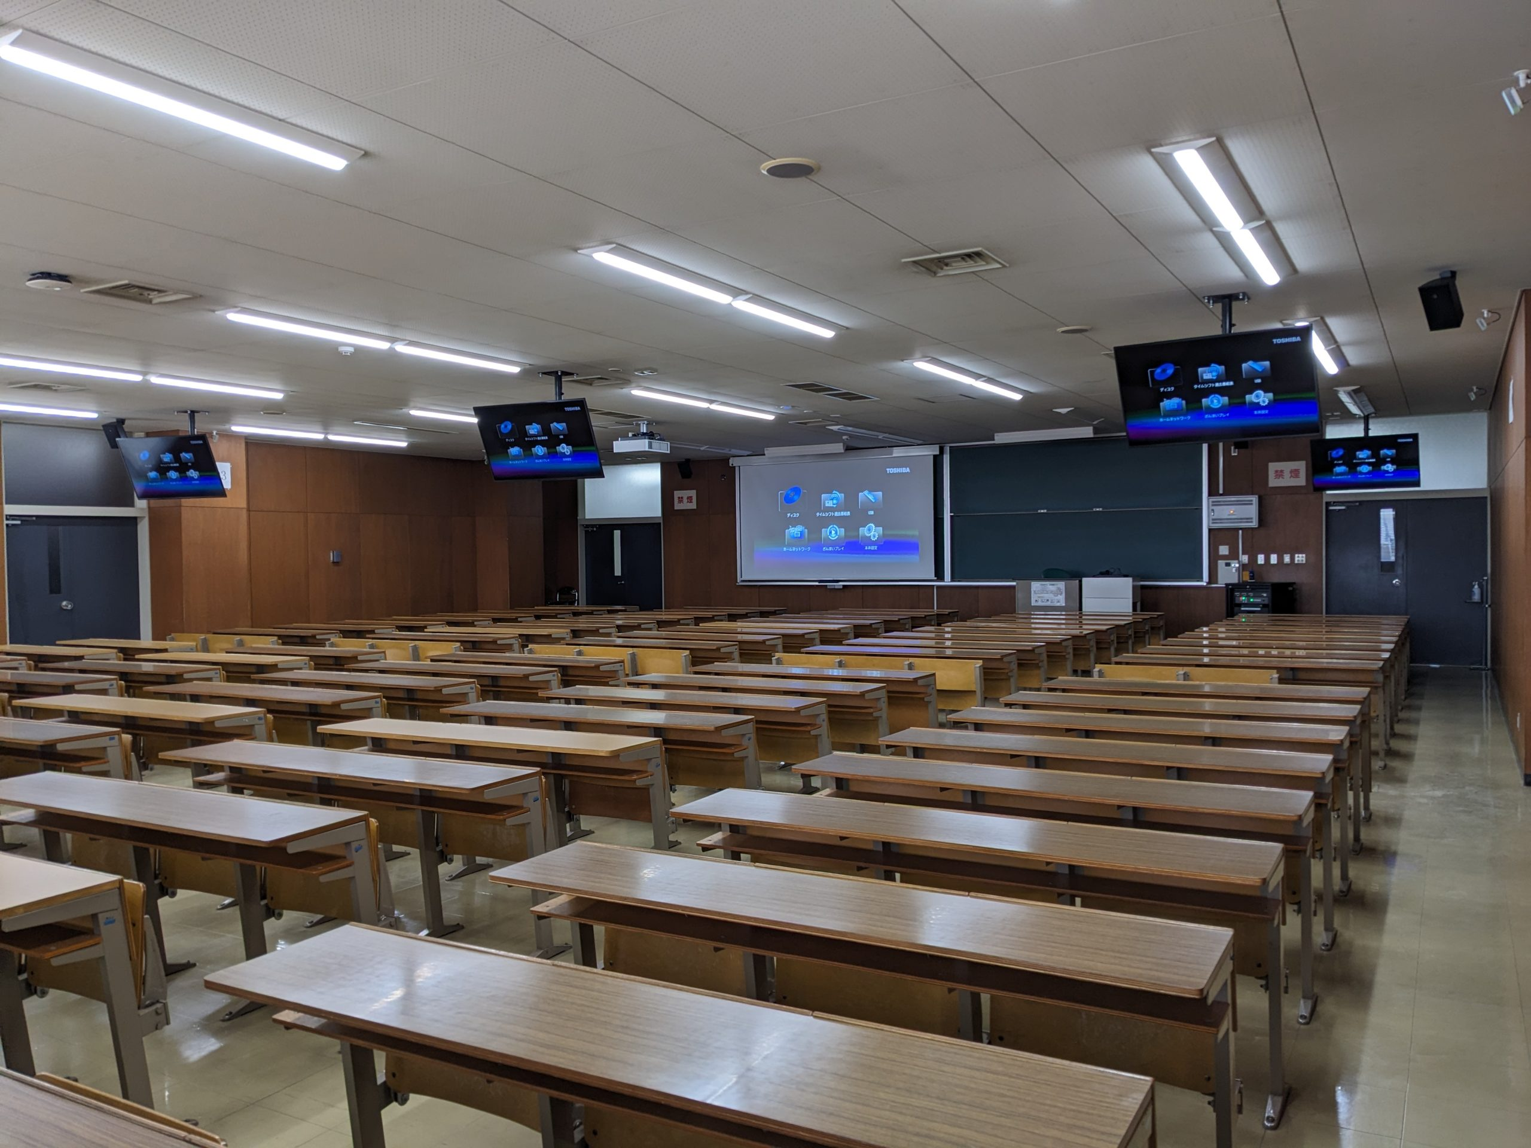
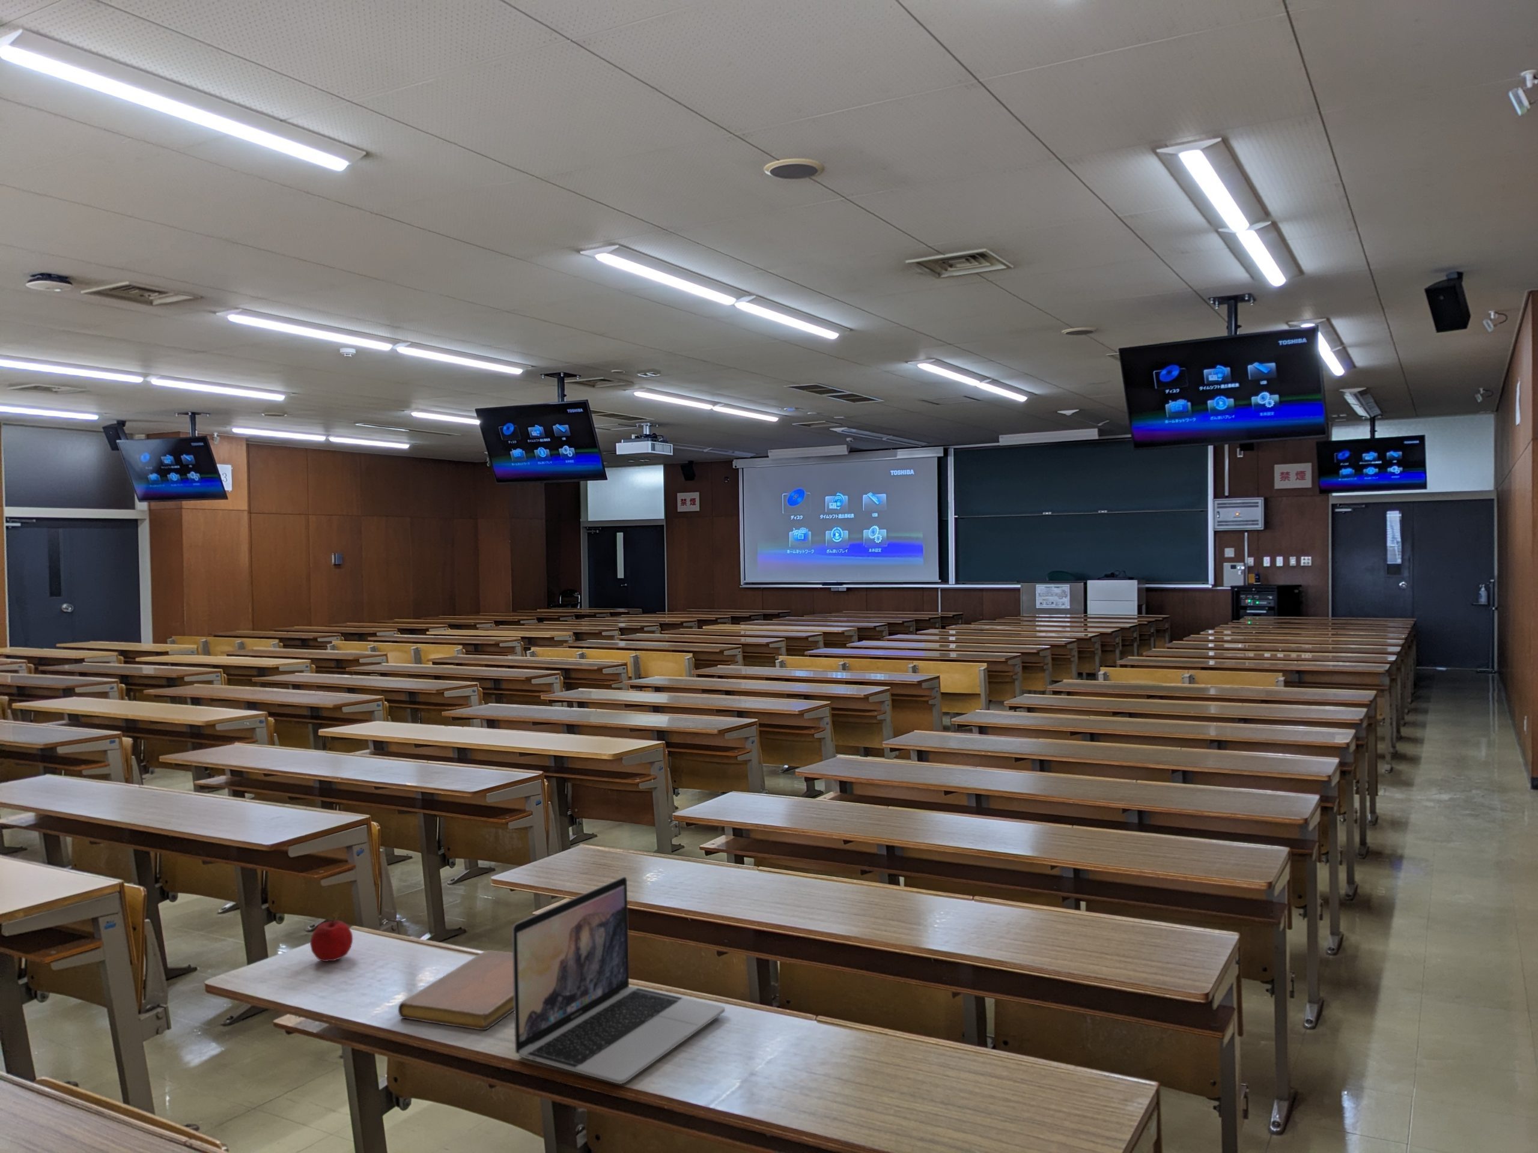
+ laptop (624, 970)
+ apple (331, 937)
+ notebook (484, 987)
